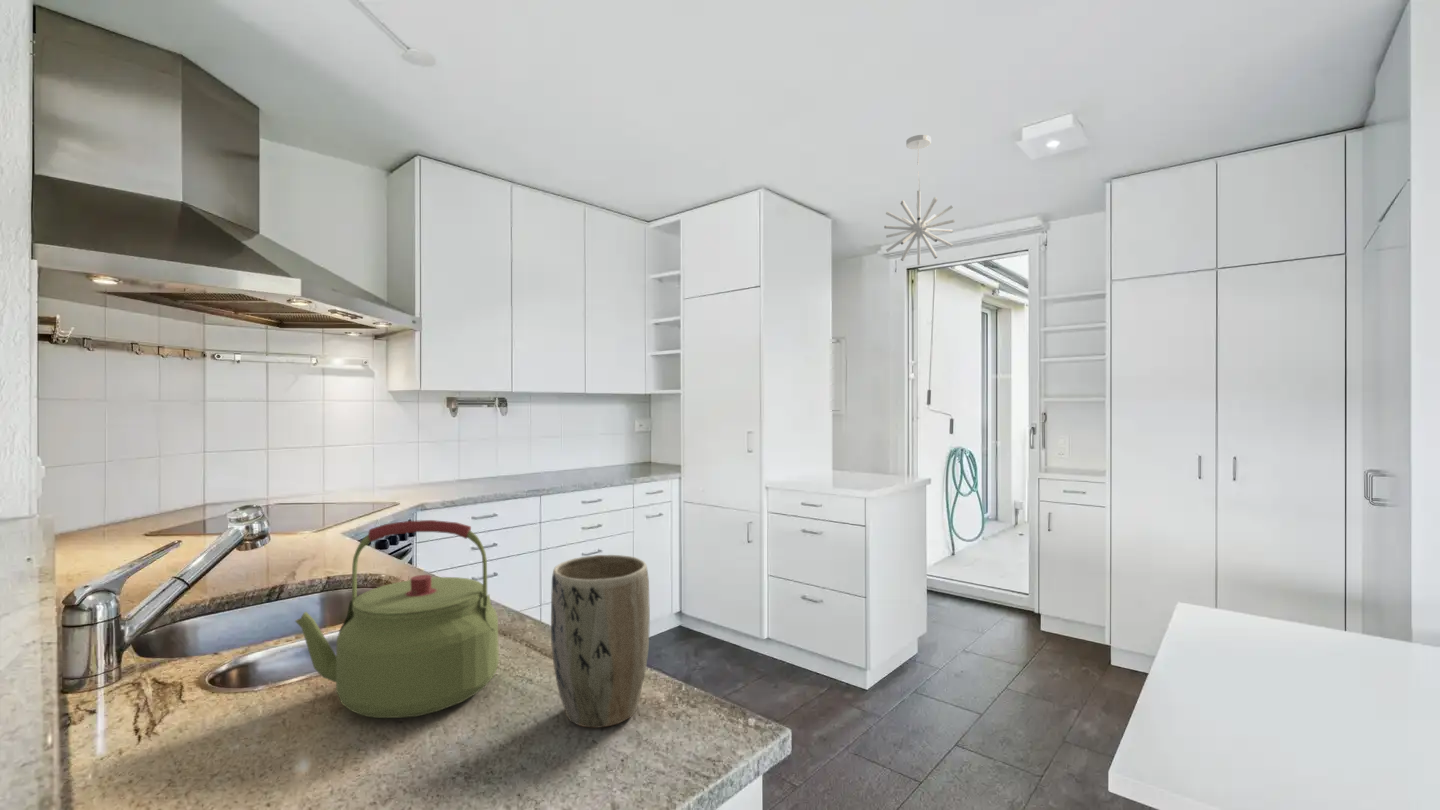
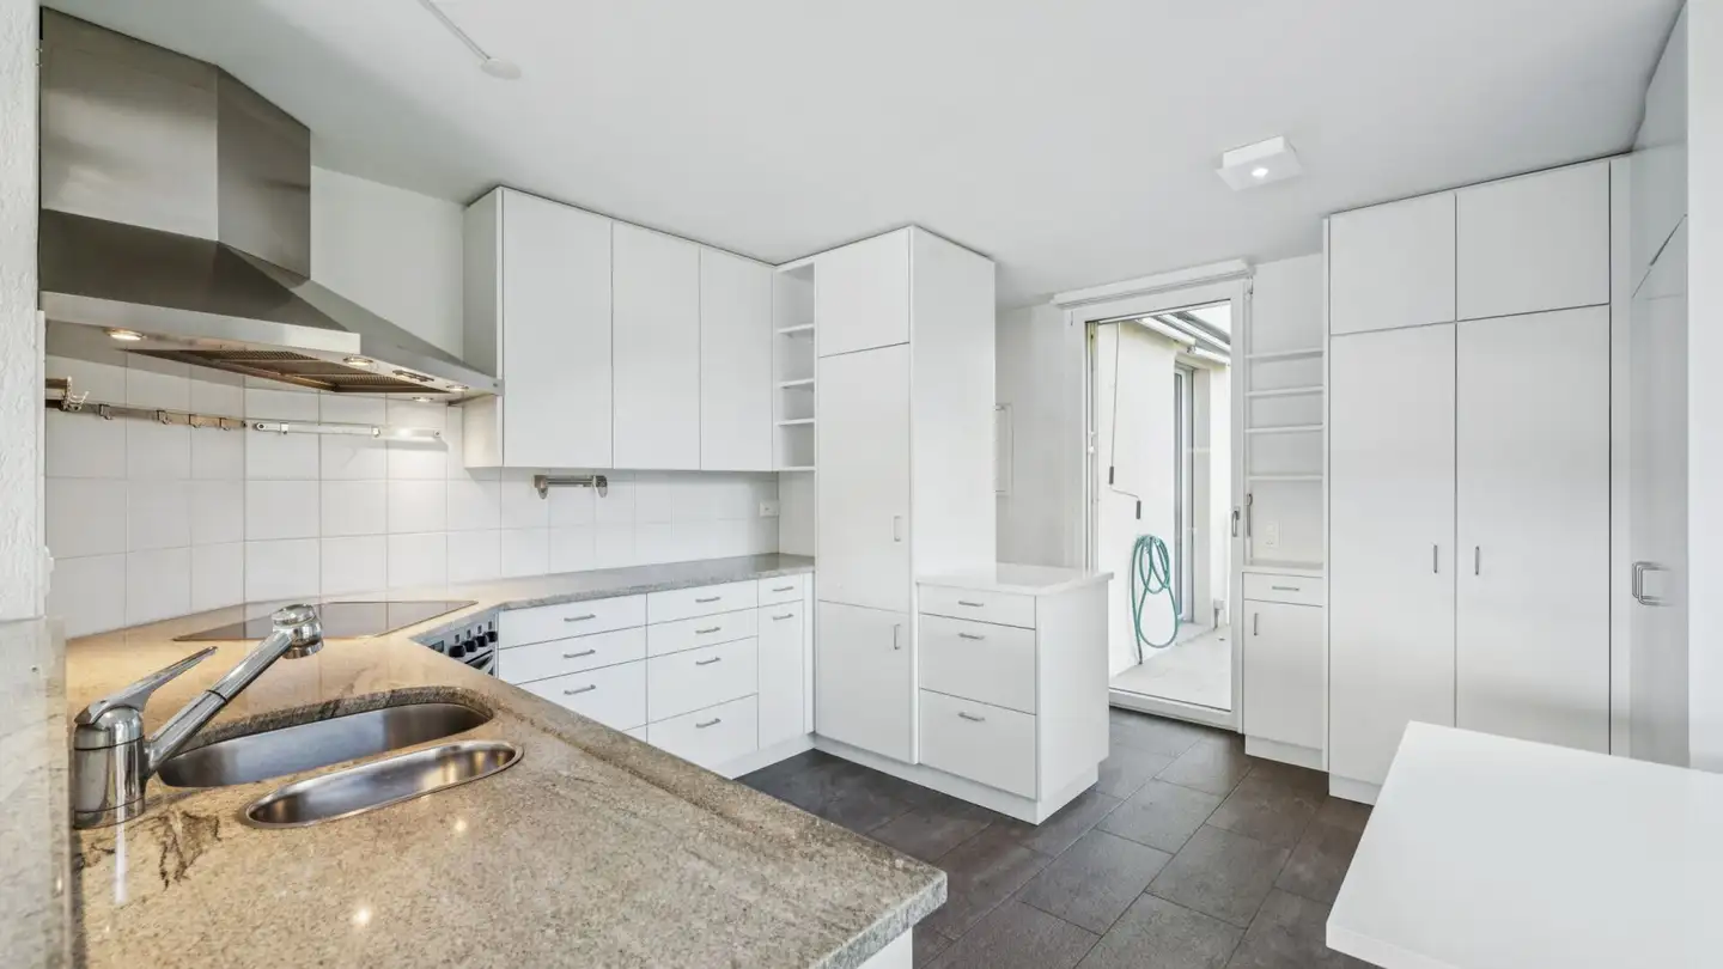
- plant pot (601, 638)
- kettle (398, 606)
- pendant light (918, 200)
